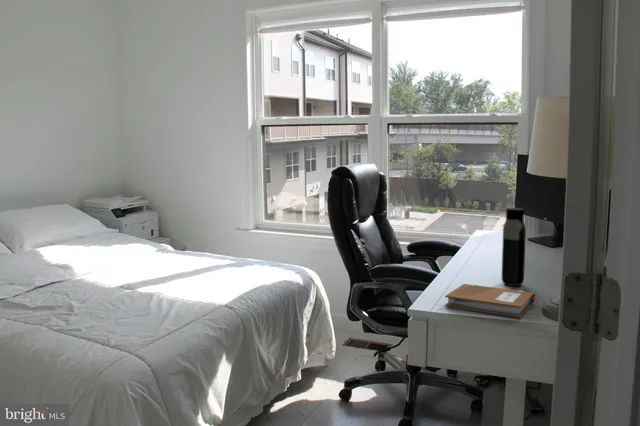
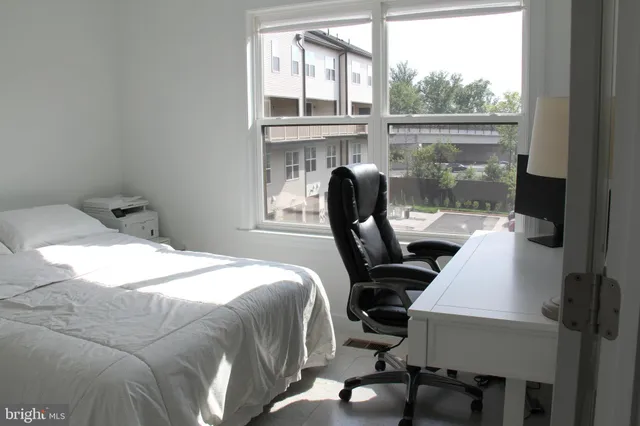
- notebook (492, 299)
- water bottle (513, 246)
